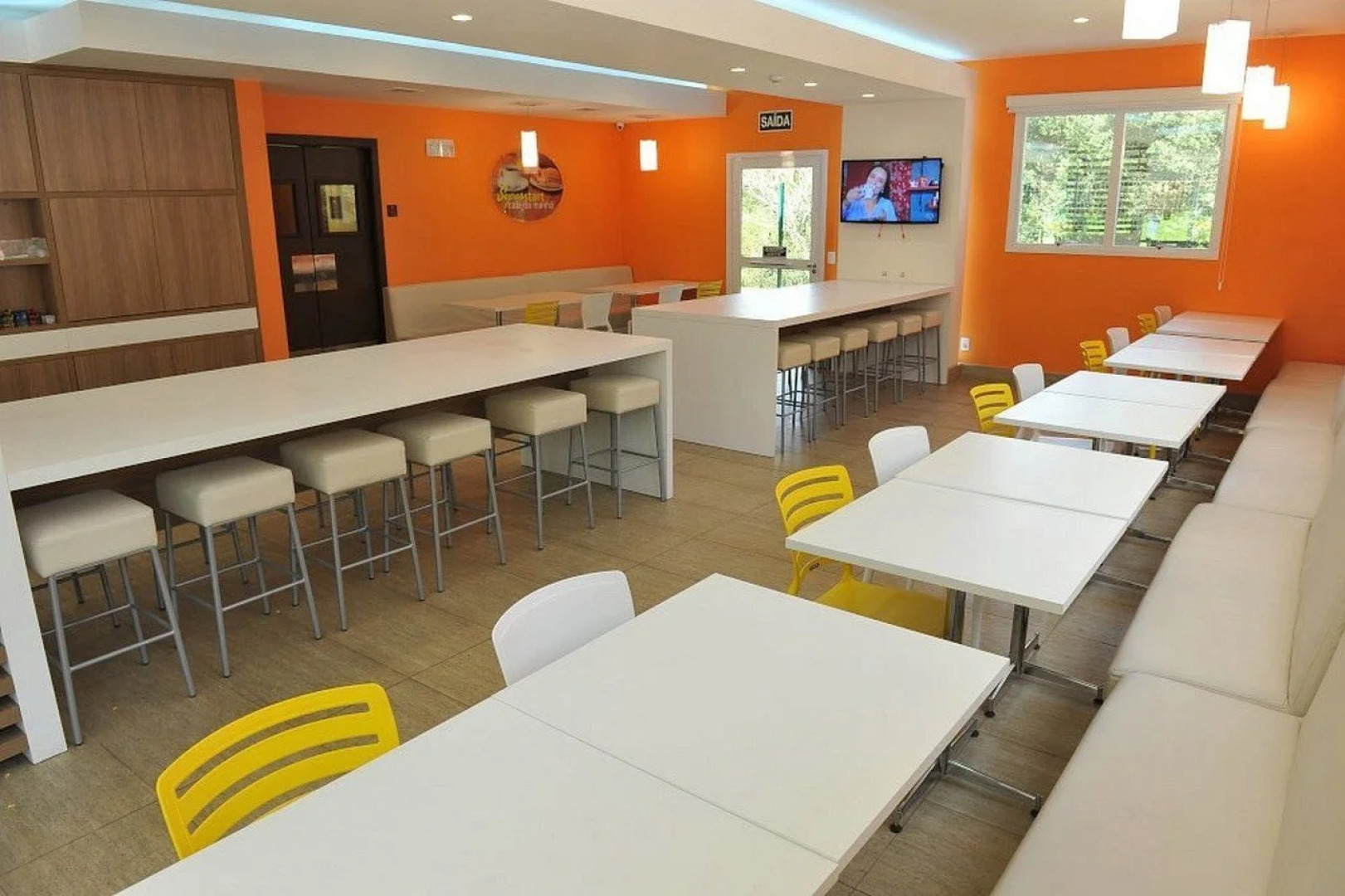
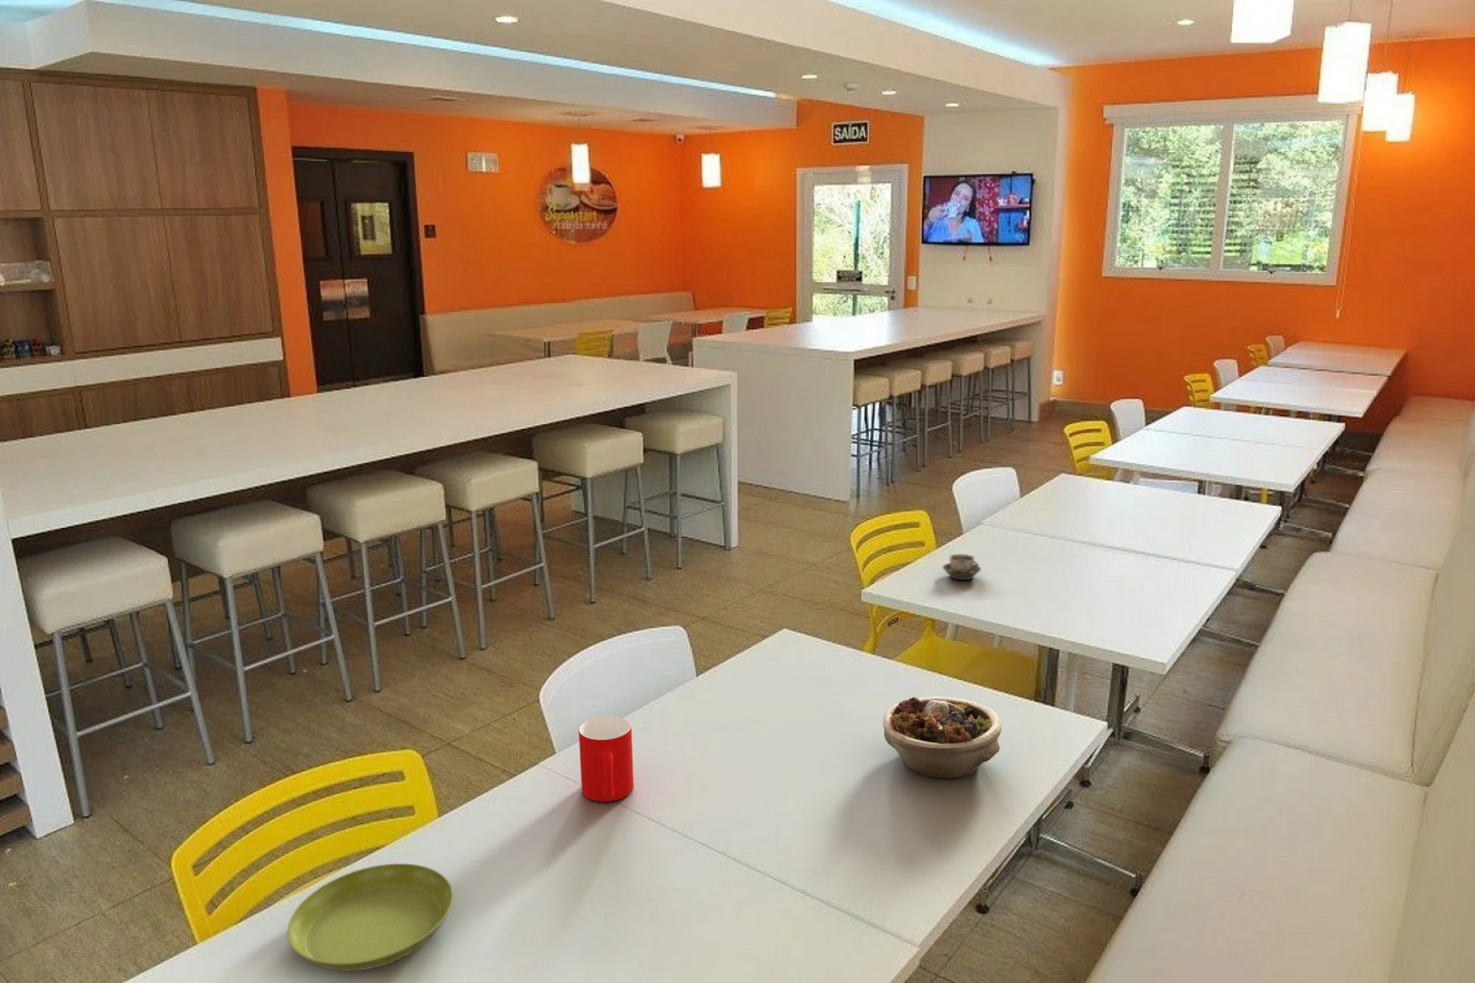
+ cup (606, 762)
+ cup (961, 567)
+ succulent planter (941, 731)
+ saucer (373, 919)
